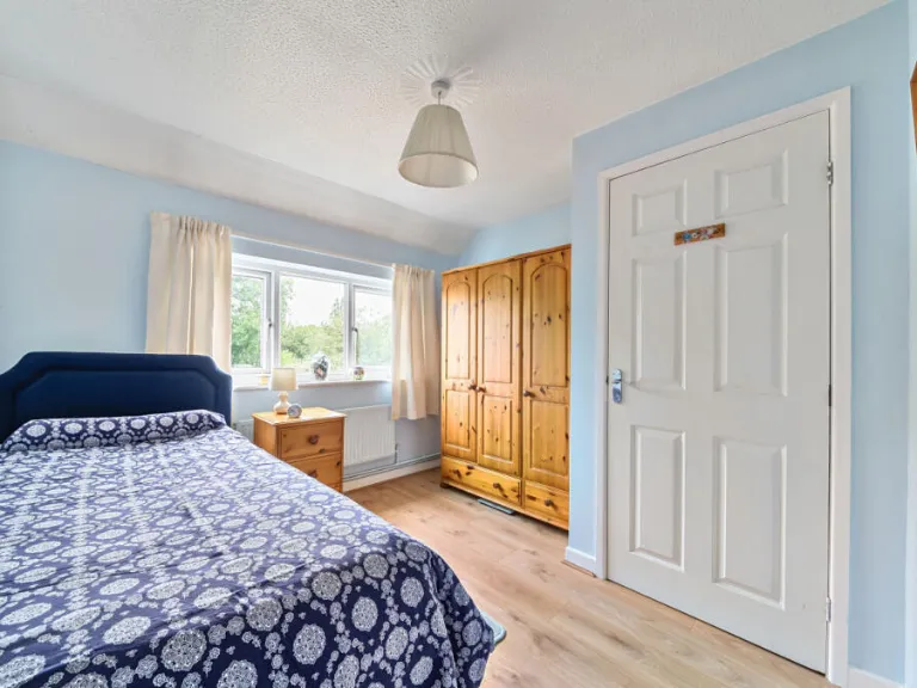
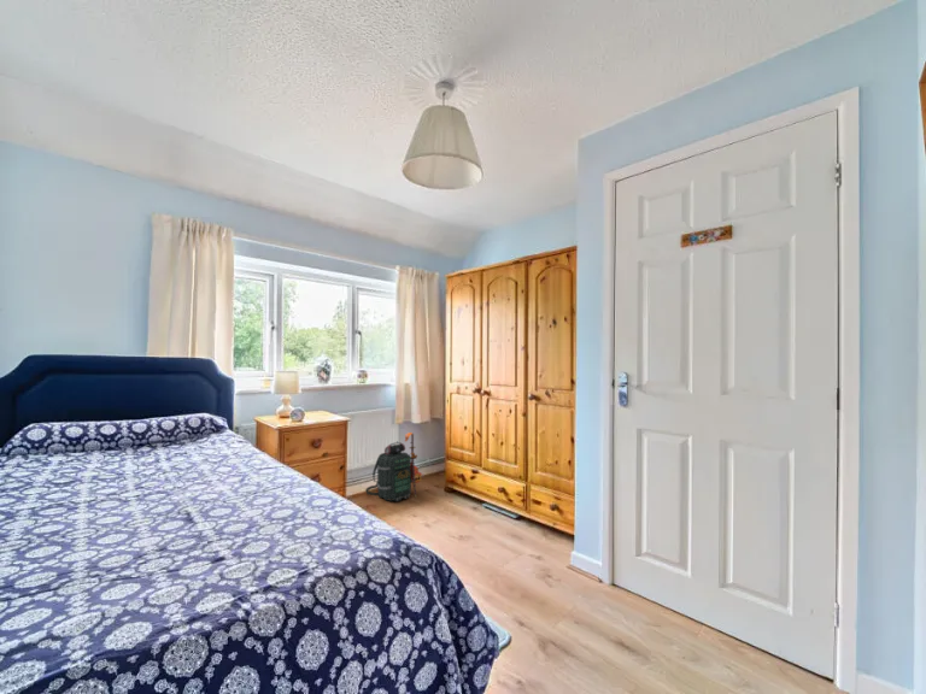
+ backpack (397, 464)
